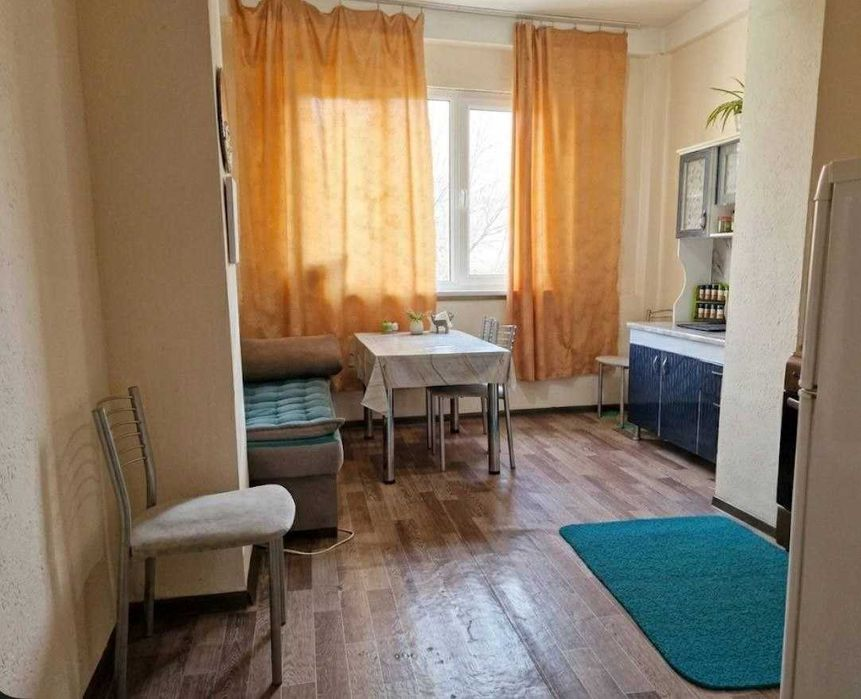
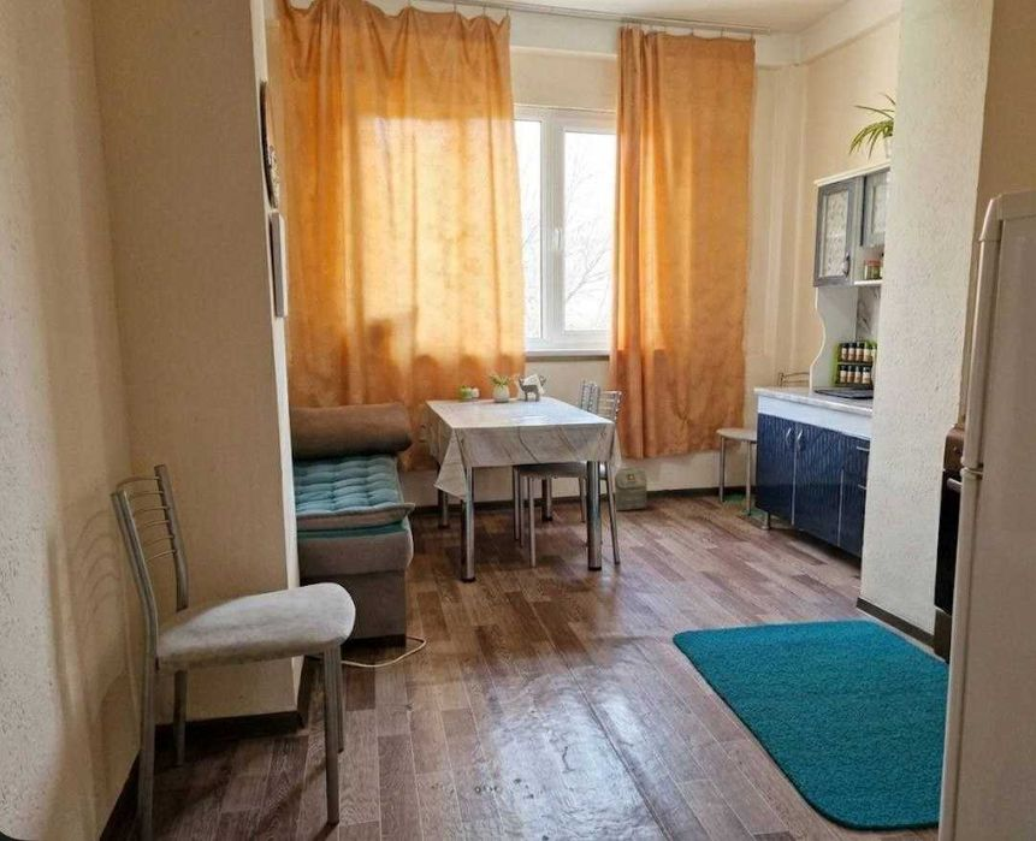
+ bag (628, 487)
